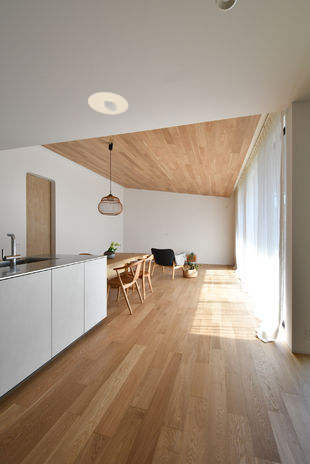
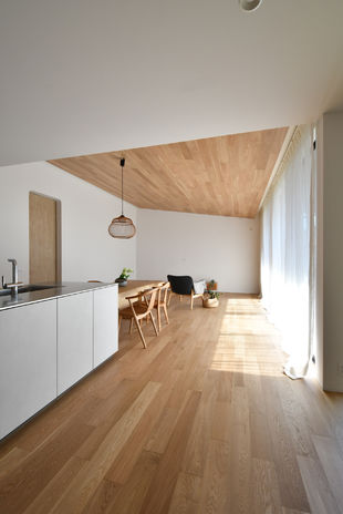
- recessed light (108, 102)
